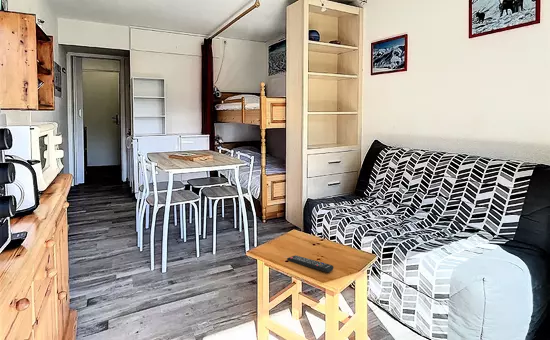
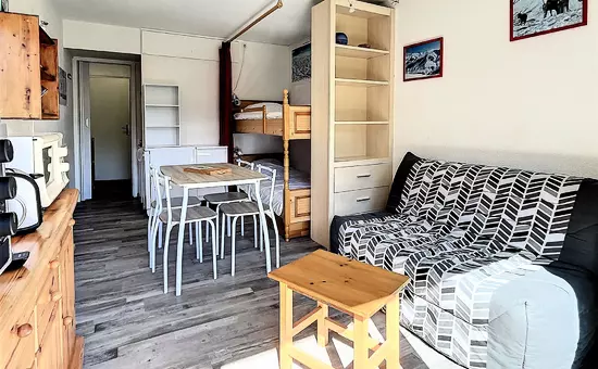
- remote control (309, 263)
